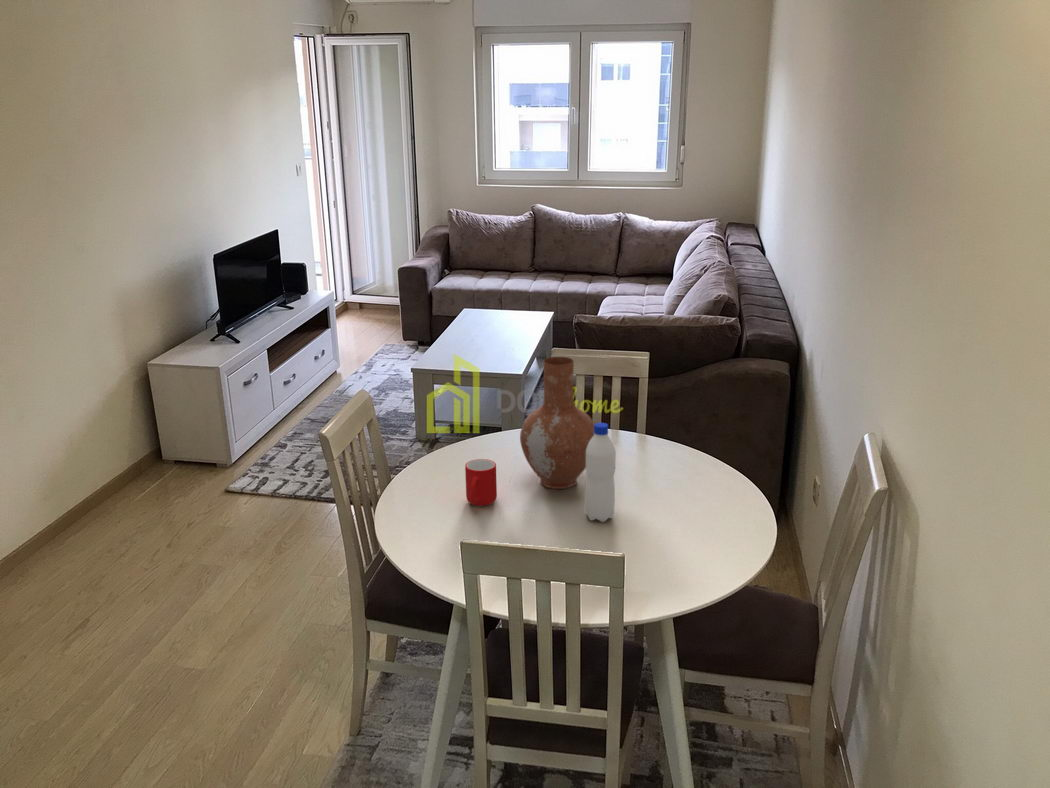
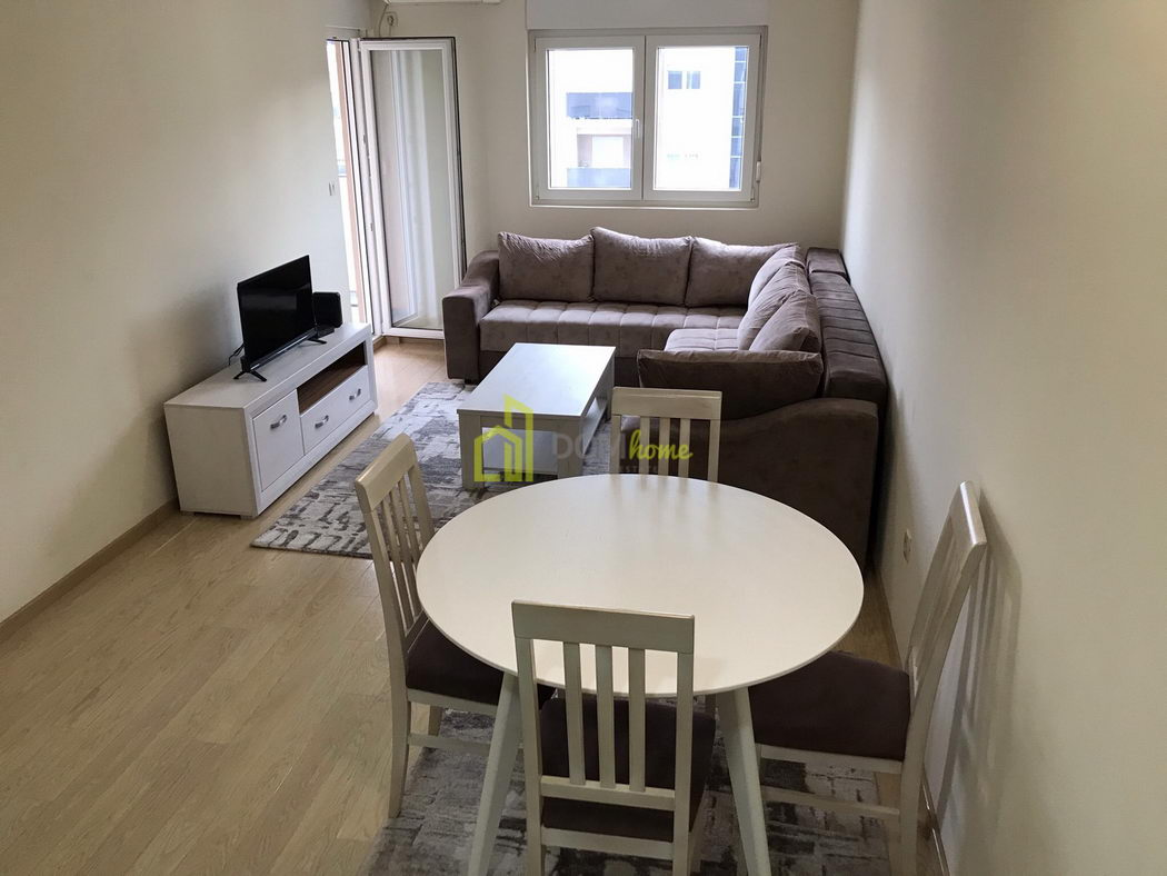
- cup (478, 486)
- water bottle (600, 471)
- vase (558, 422)
